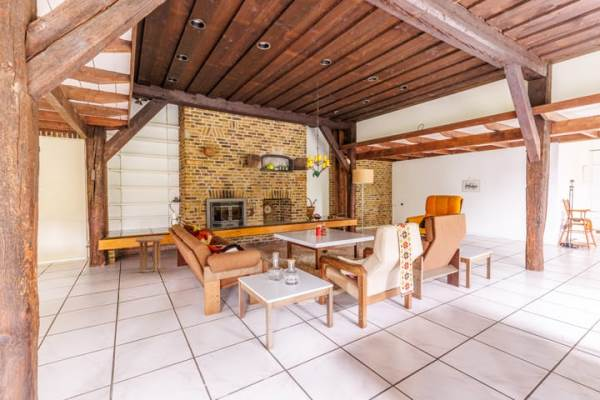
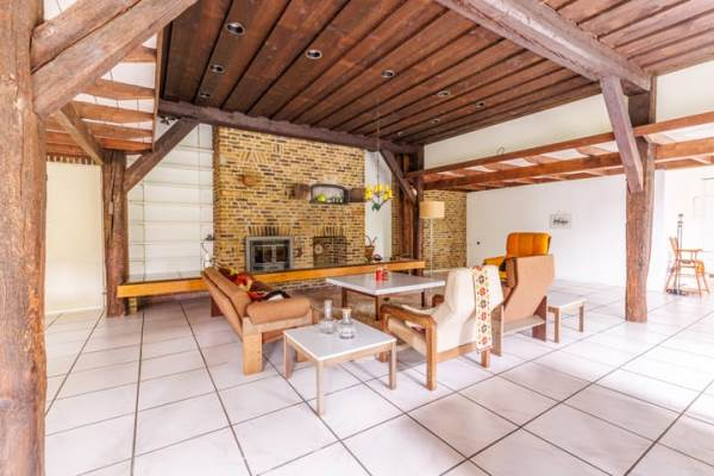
- side table (147, 254)
